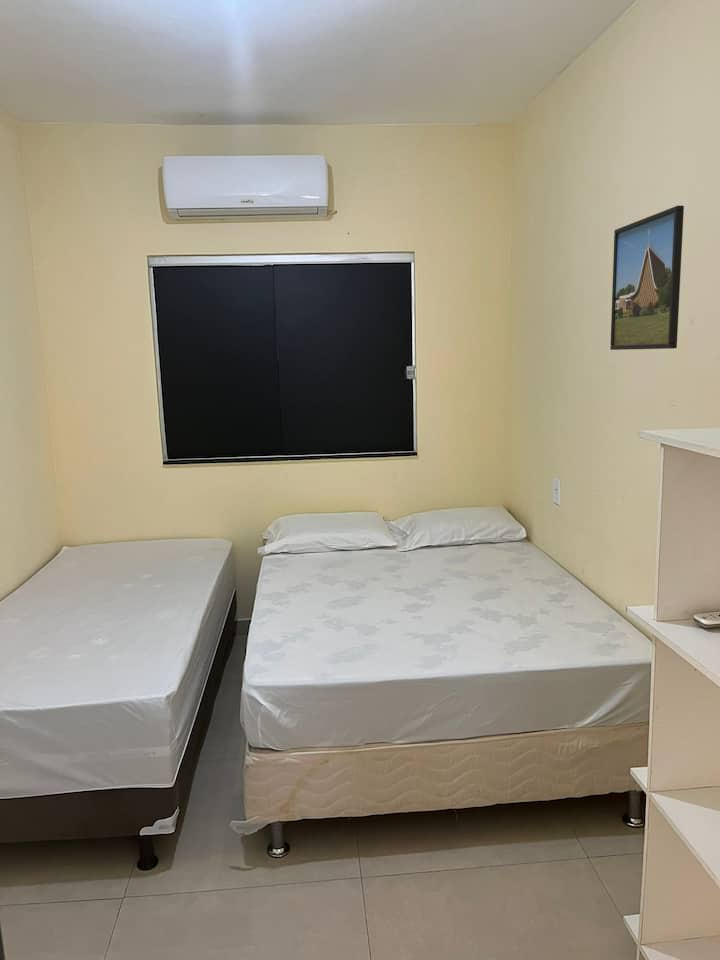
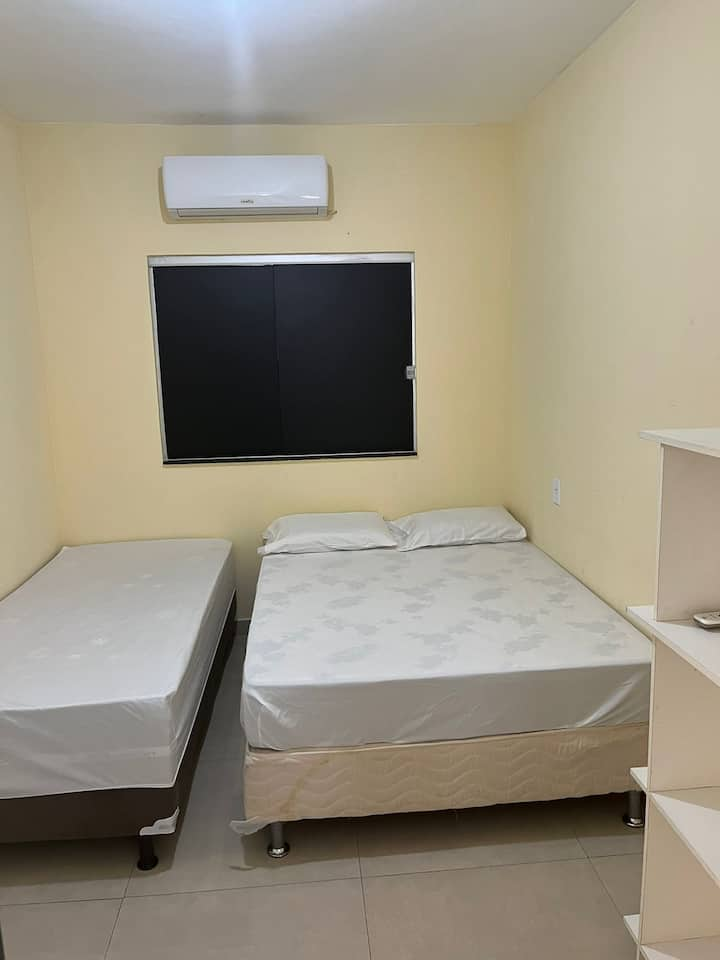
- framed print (643, 284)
